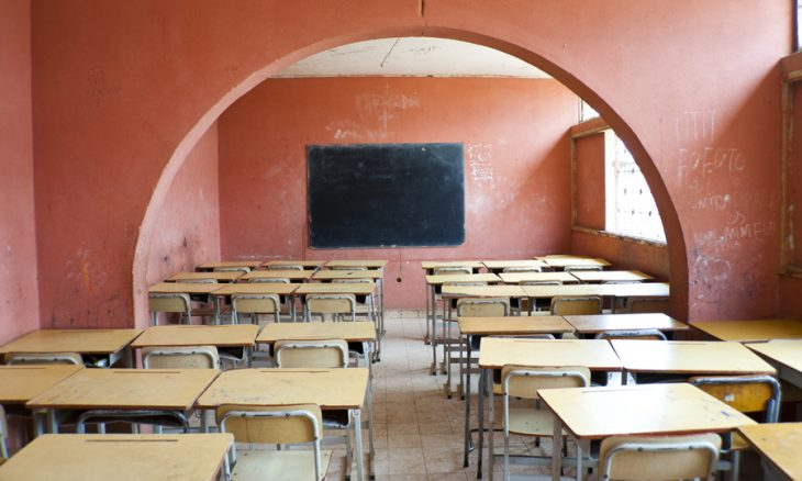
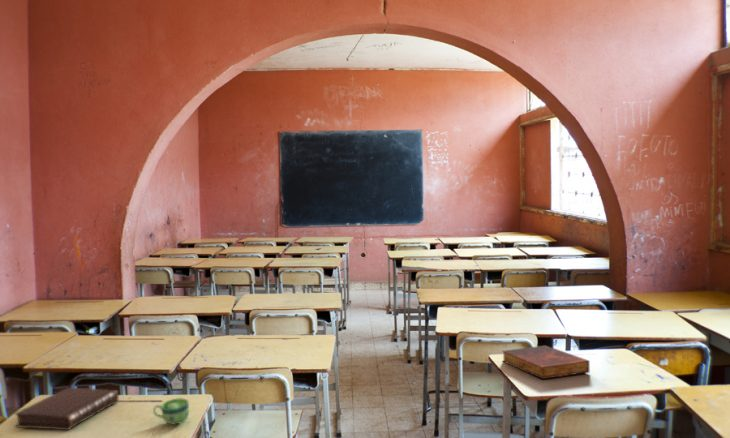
+ book (69, 407)
+ book (544, 361)
+ cup (171, 412)
